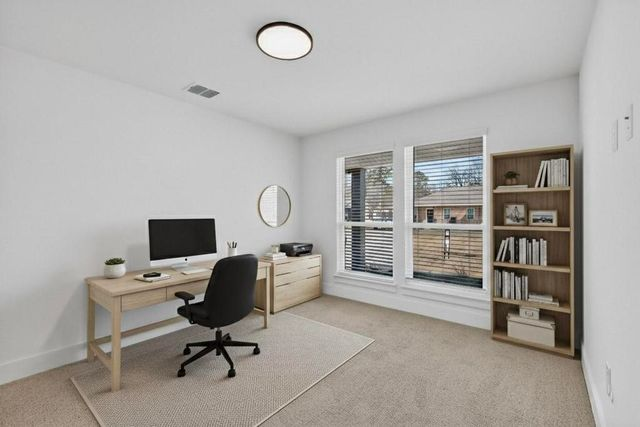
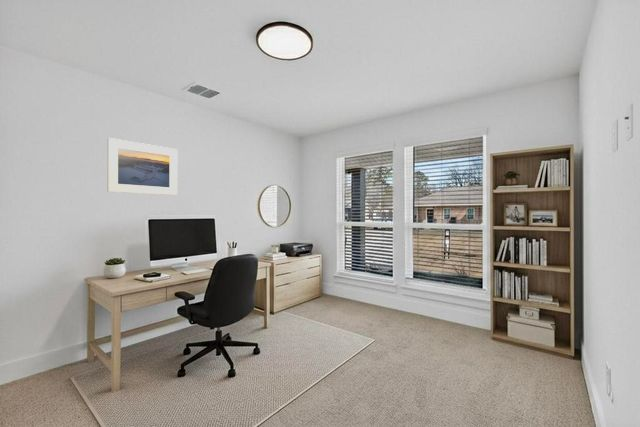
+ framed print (145, 168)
